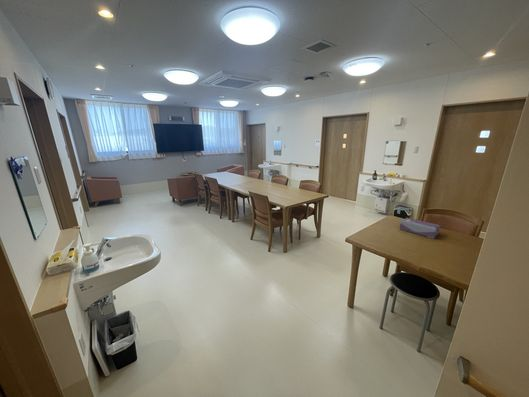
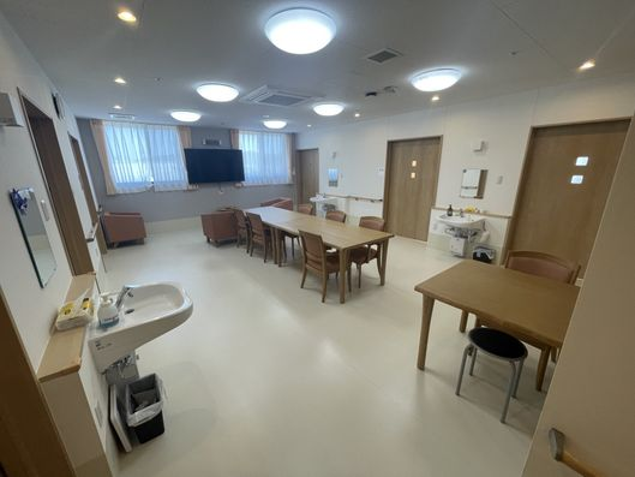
- tissue box (419, 226)
